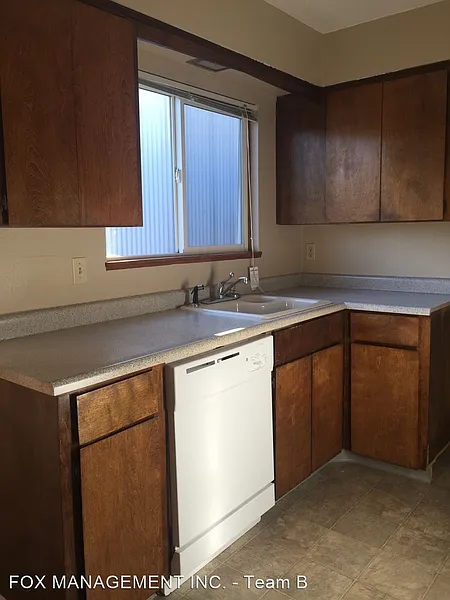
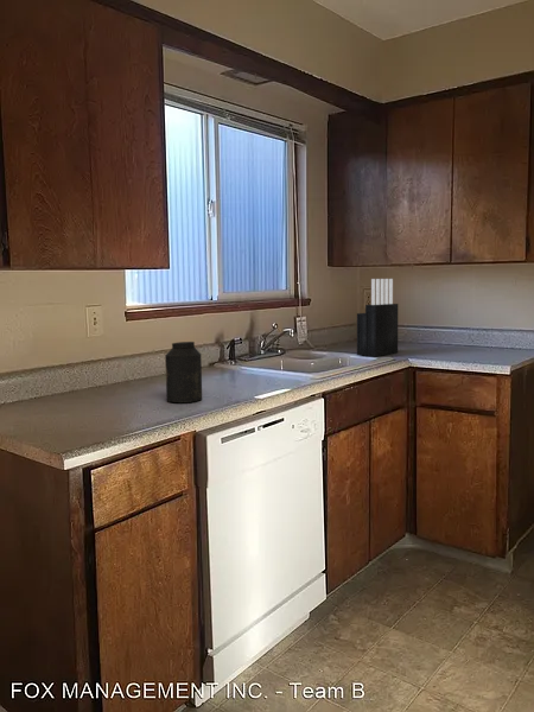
+ canister (183, 370)
+ knife block (375, 316)
